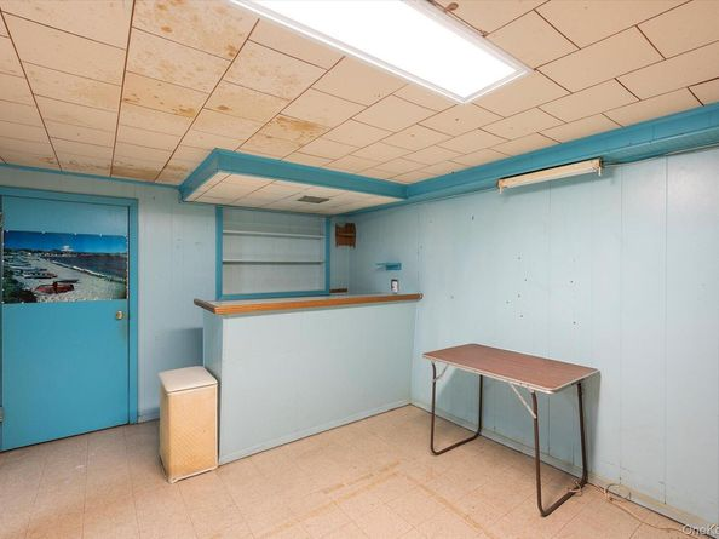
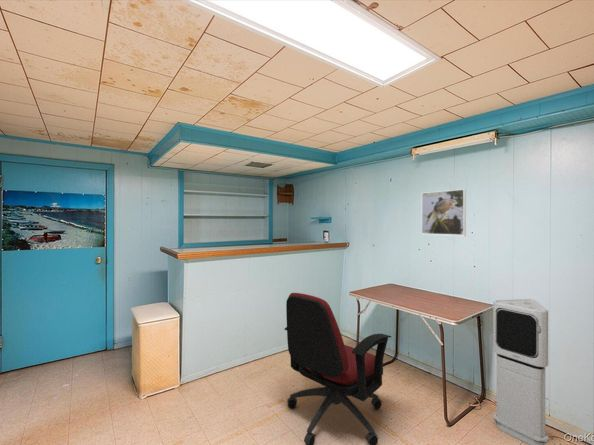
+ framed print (442, 213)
+ air purifier (524, 366)
+ office chair (334, 352)
